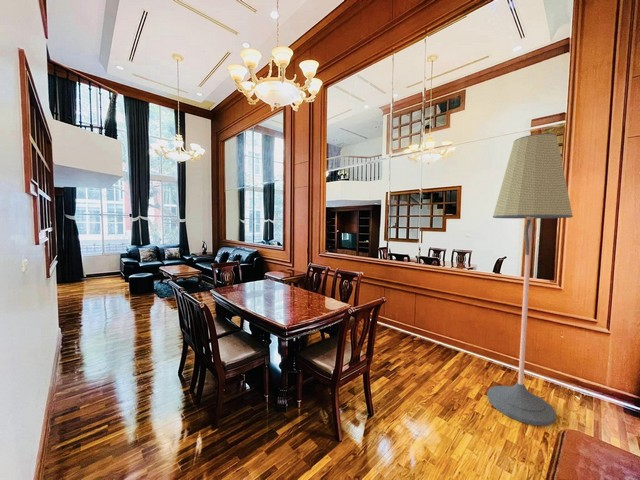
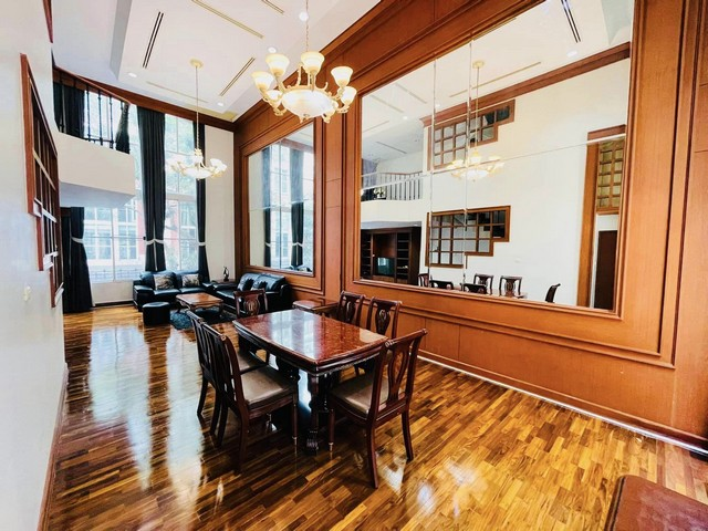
- floor lamp (526, 275)
